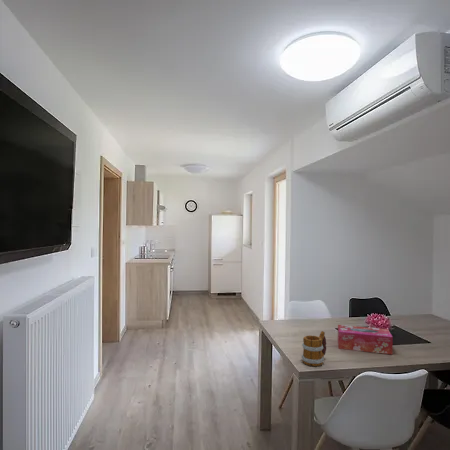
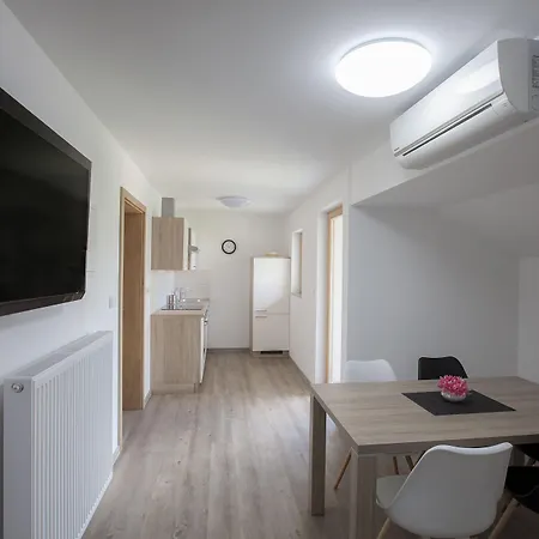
- mug (315, 347)
- tissue box (363, 338)
